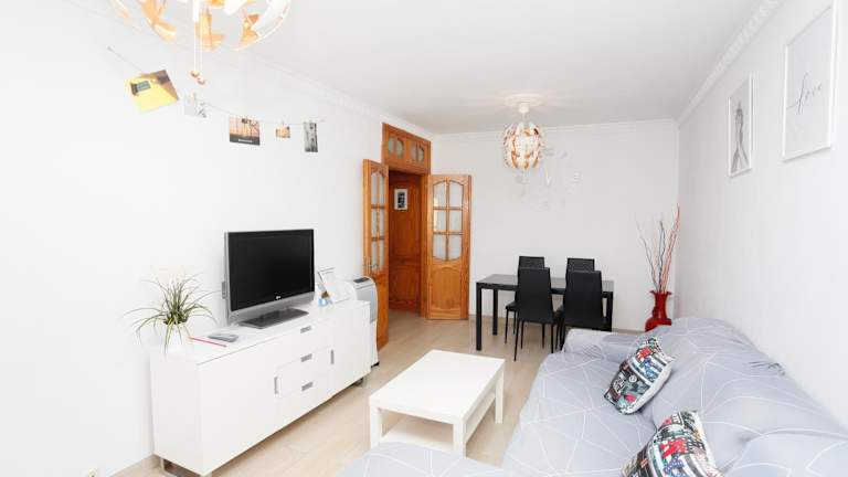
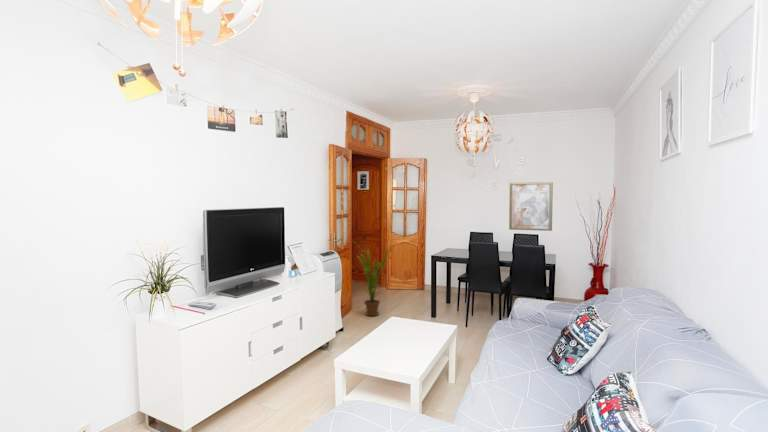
+ house plant (368, 278)
+ wall art (530, 206)
